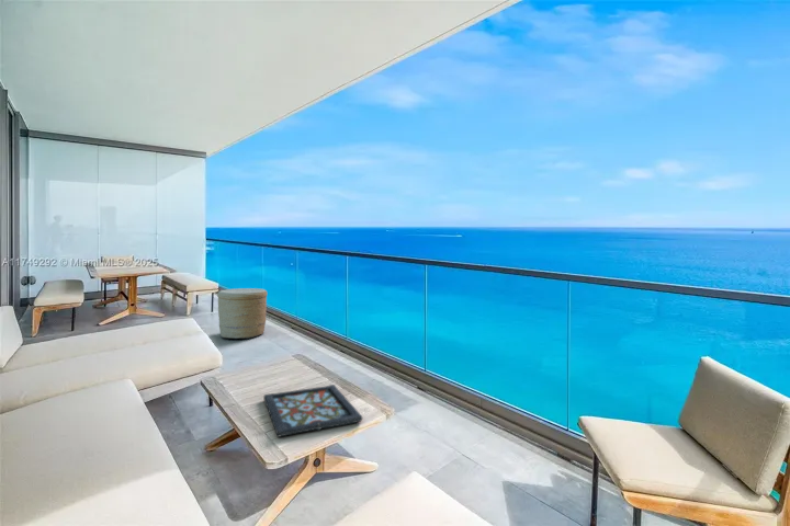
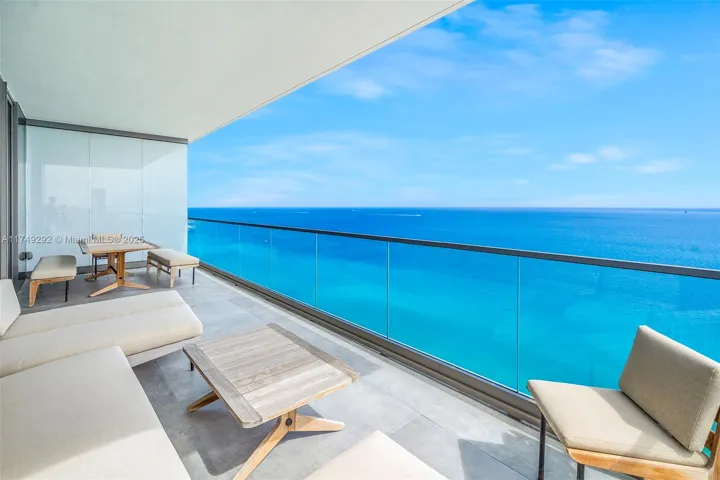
- basket (242, 312)
- decorative tray (309, 407)
